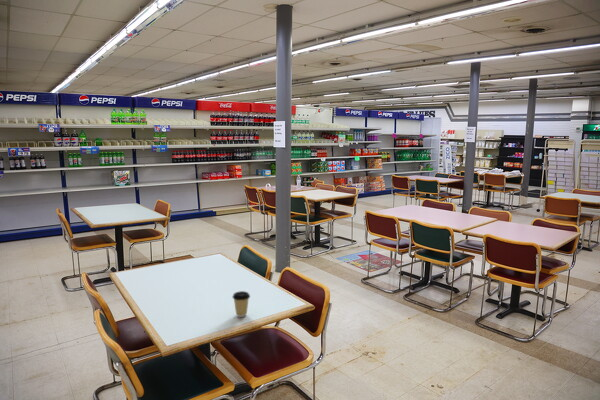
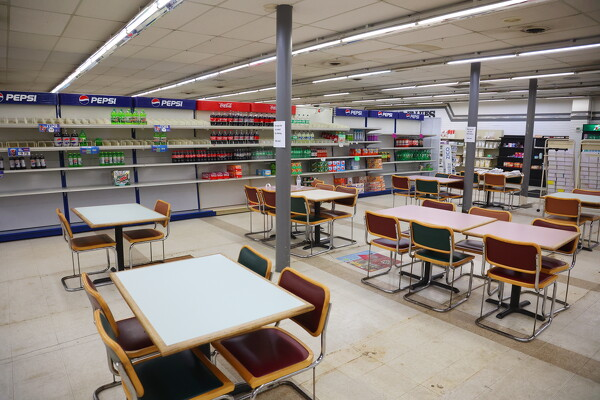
- coffee cup (241, 304)
